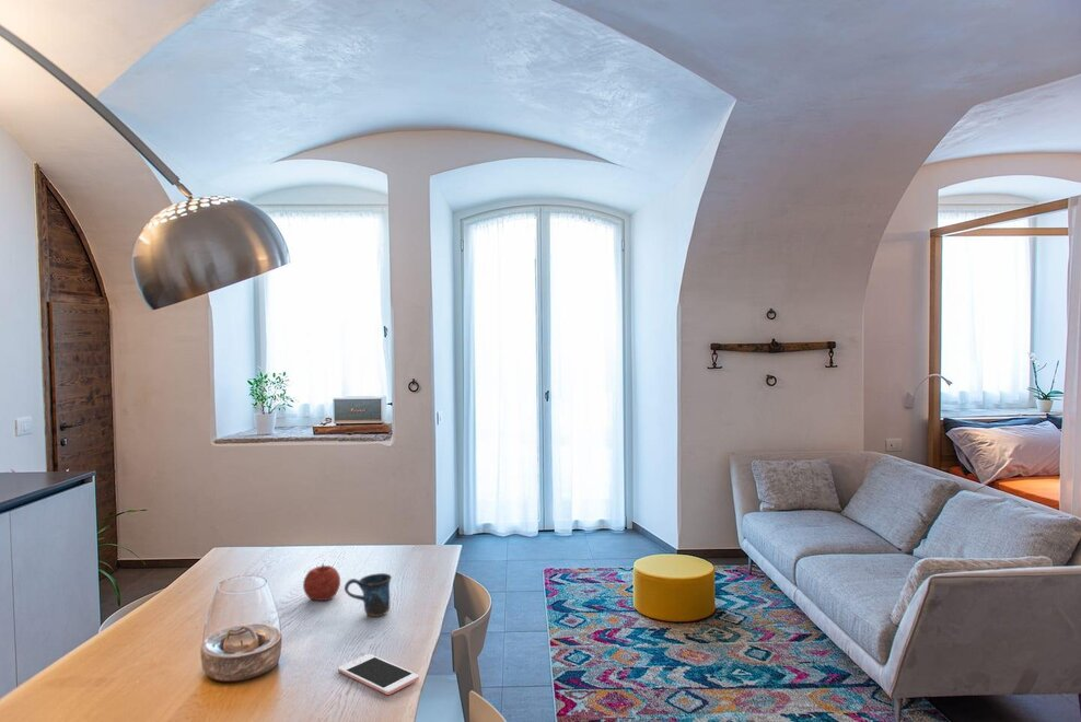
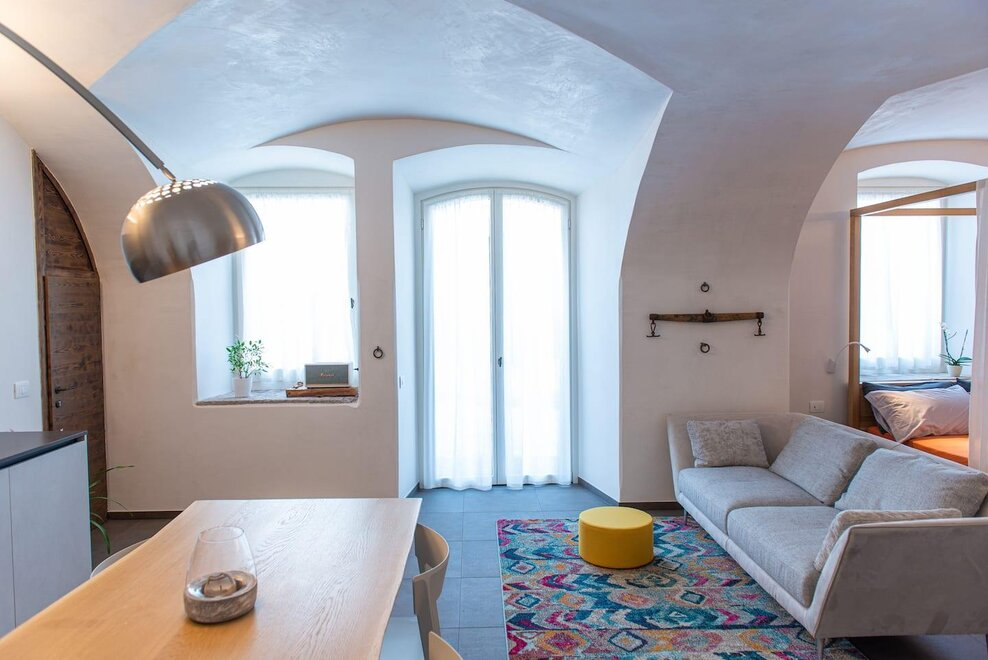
- mug (370, 594)
- cell phone (377, 673)
- fruit (323, 580)
